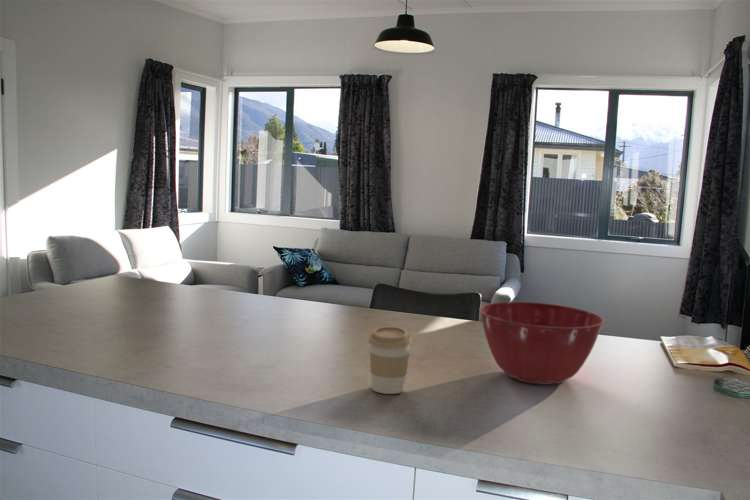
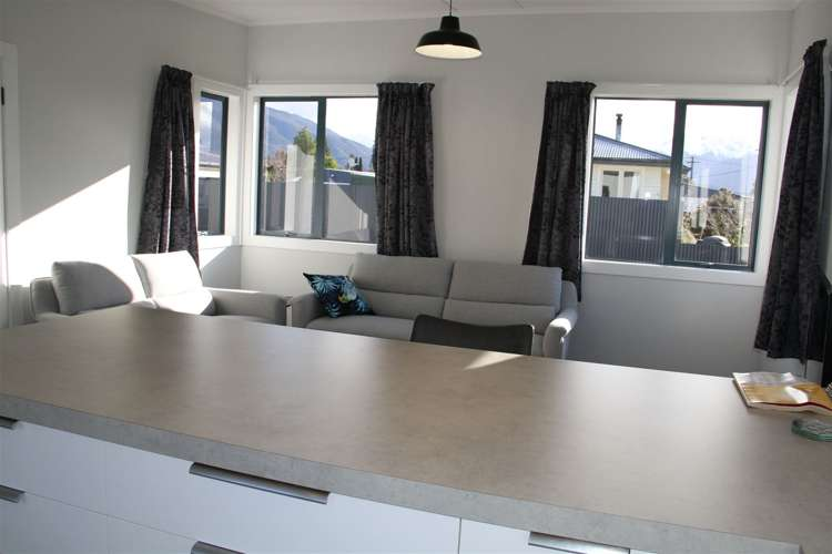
- coffee cup (389, 359)
- mixing bowl (537, 344)
